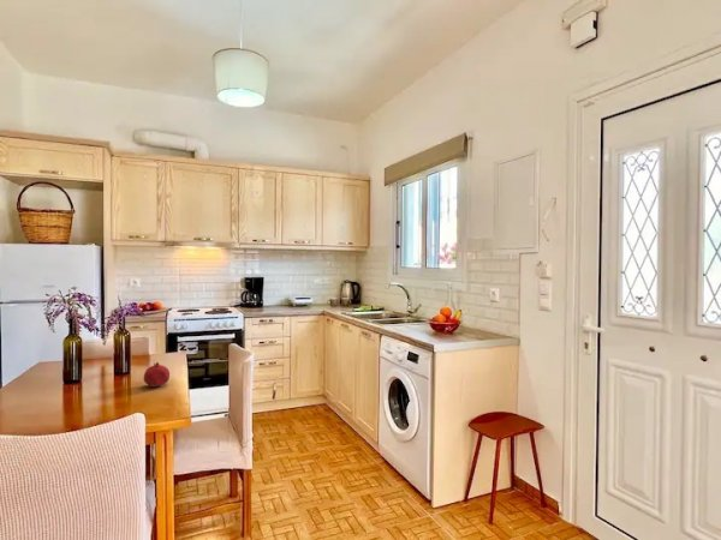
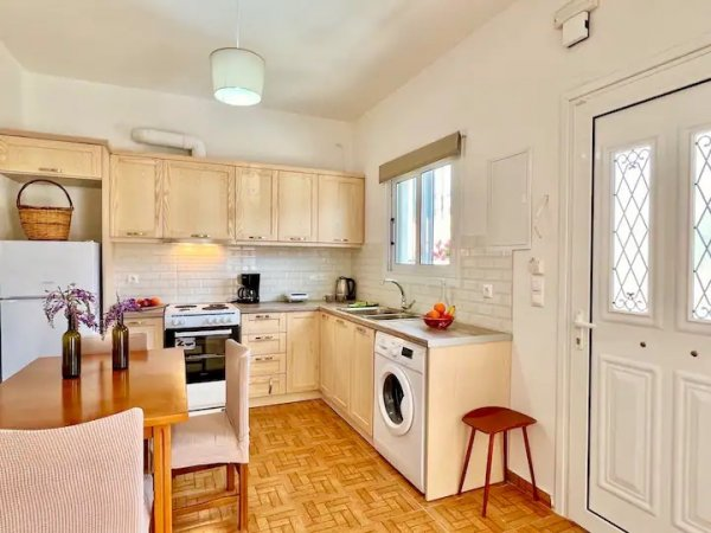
- fruit (156, 373)
